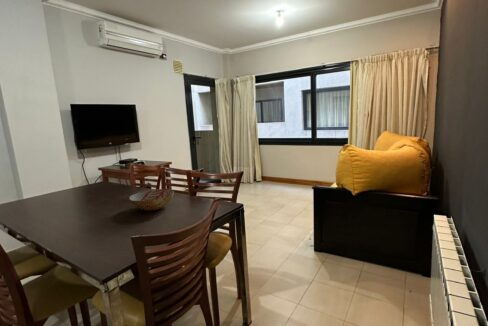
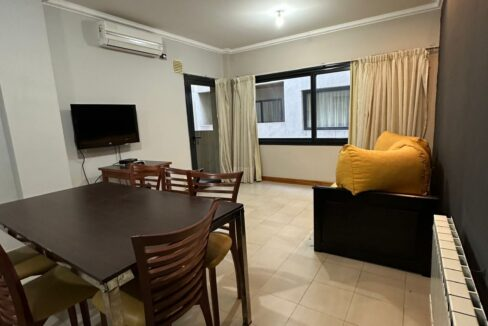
- bowl (152, 201)
